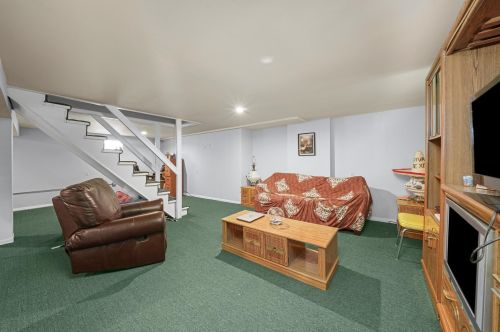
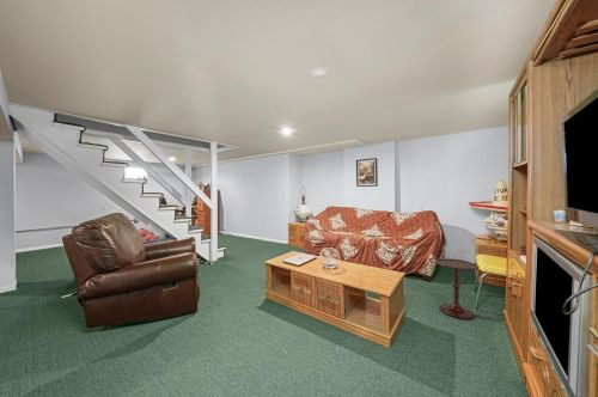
+ side table (456, 287)
